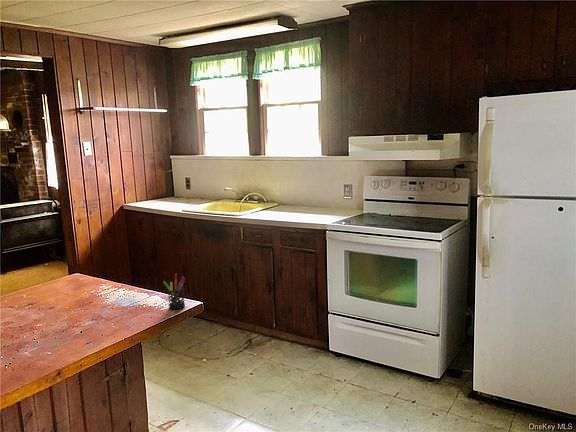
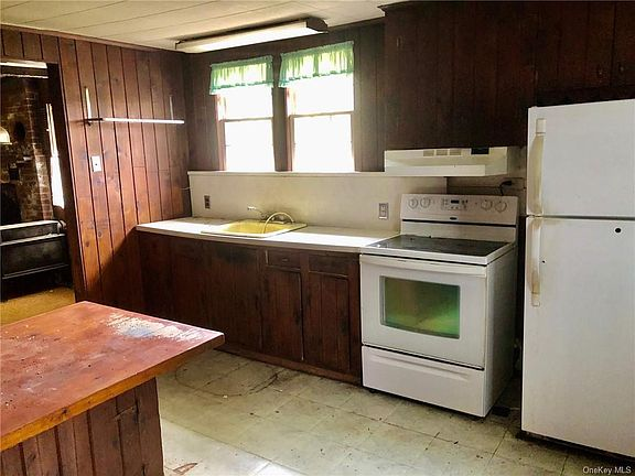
- pen holder (174, 291)
